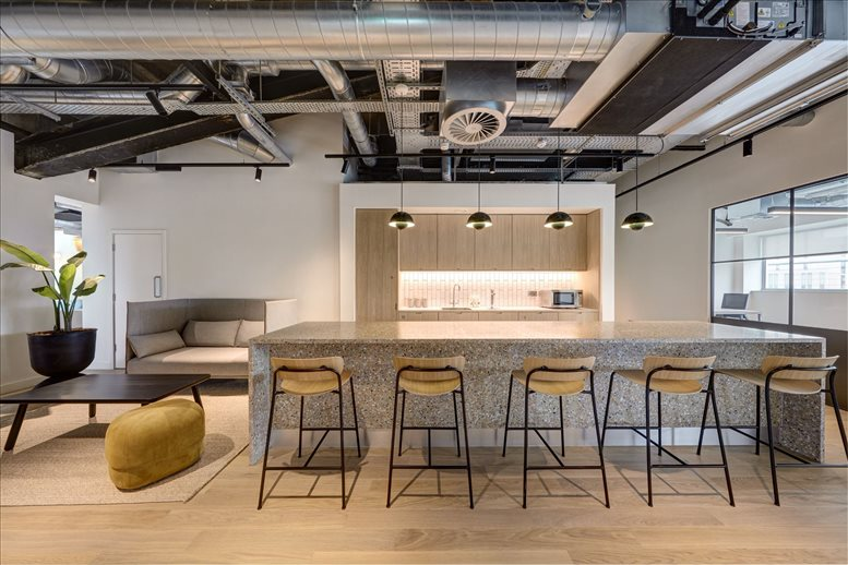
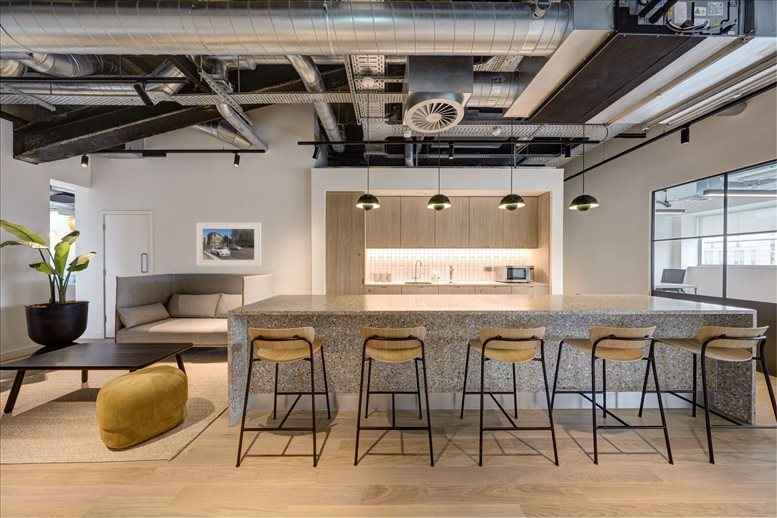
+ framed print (228, 244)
